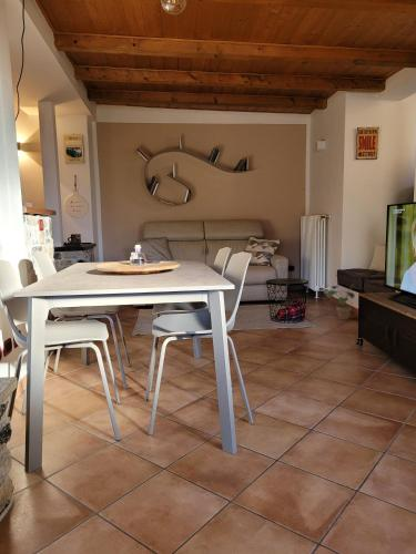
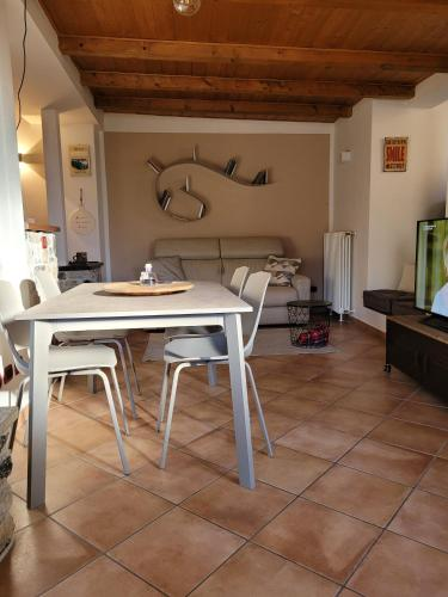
- potted plant (343, 301)
